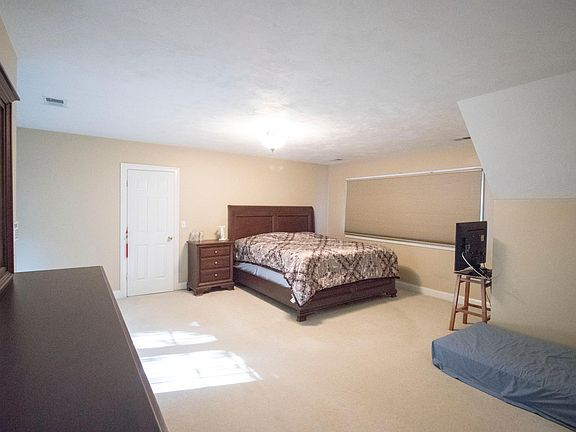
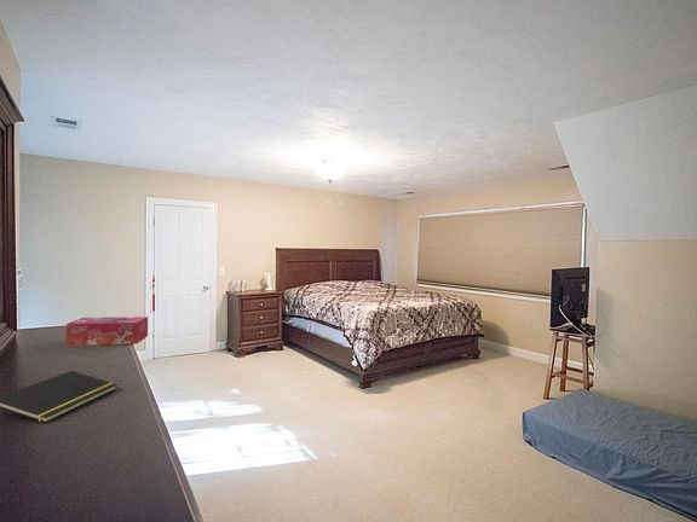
+ notepad (59, 393)
+ tissue box (109, 330)
